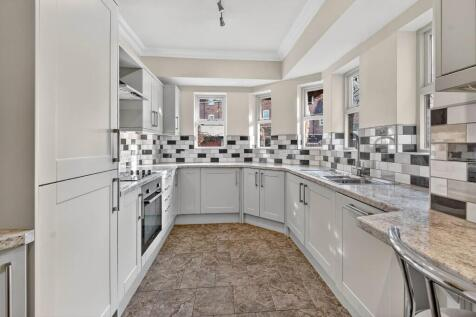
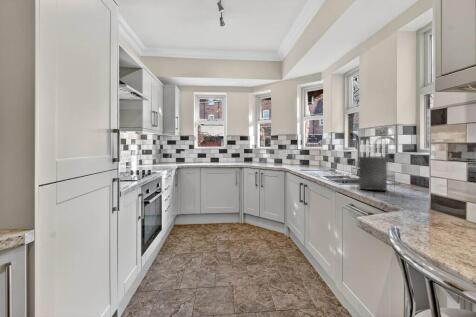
+ knife block (372, 164)
